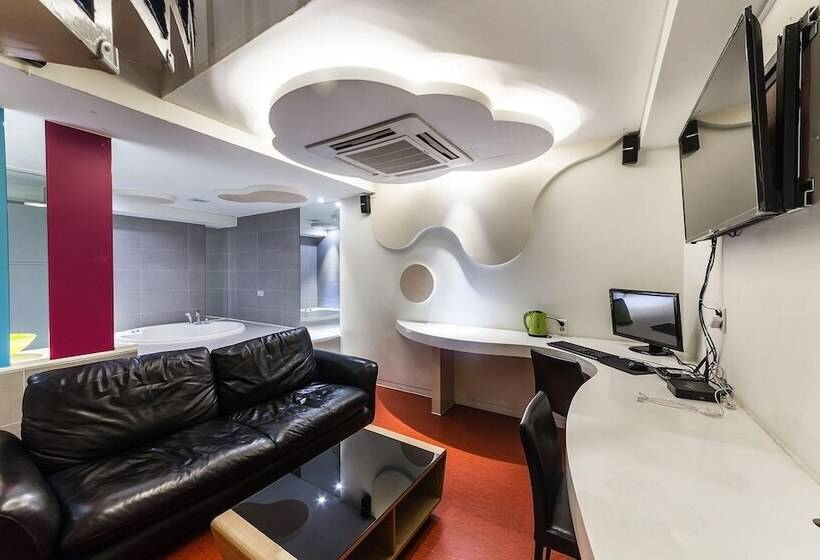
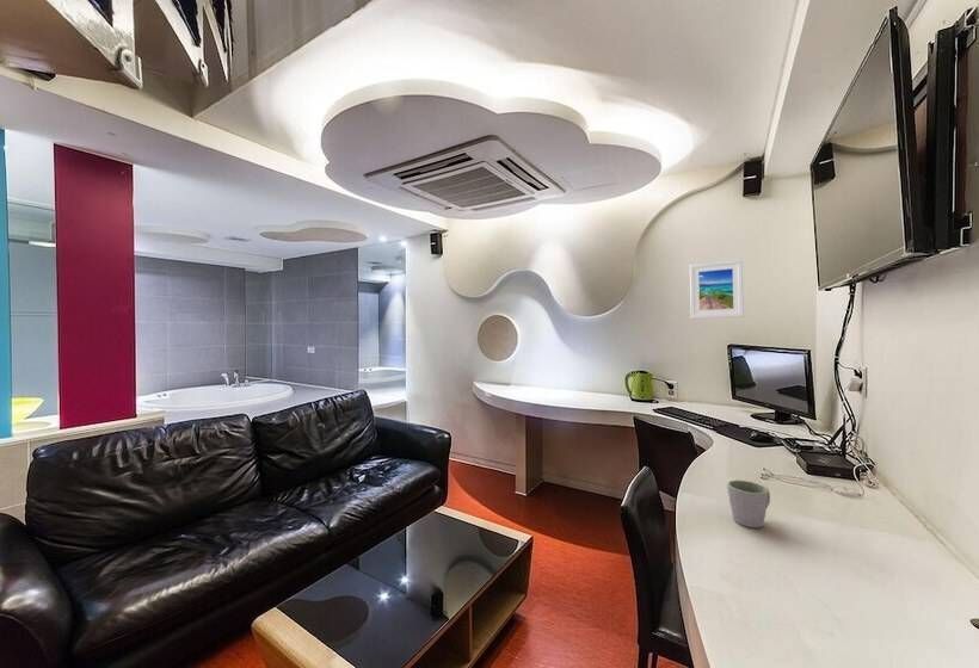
+ mug (752, 502)
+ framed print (715, 290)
